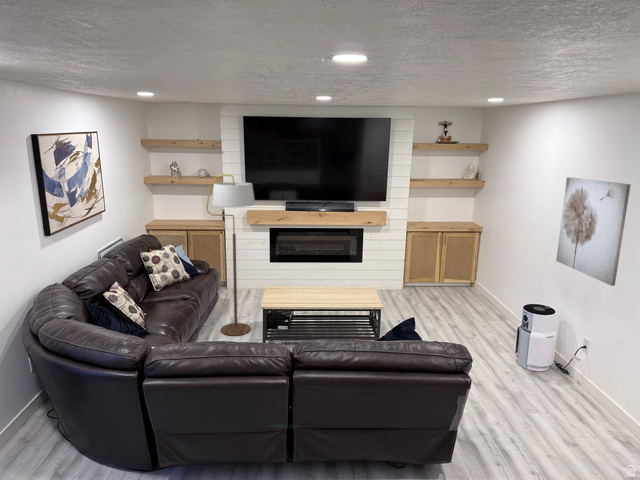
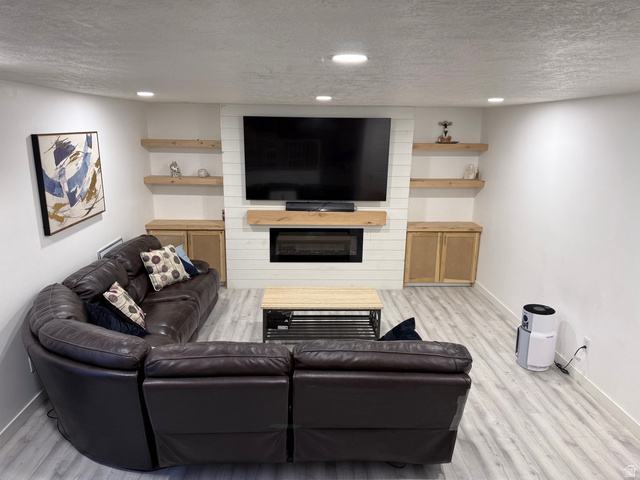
- wall art (588, 227)
- floor lamp (233, 254)
